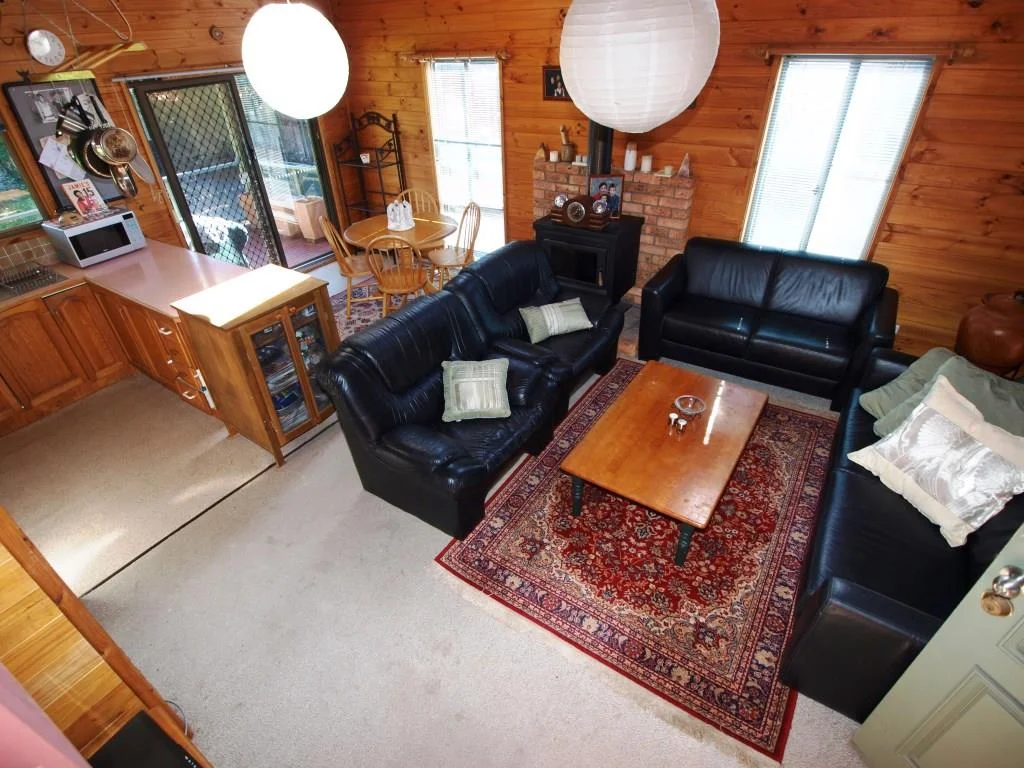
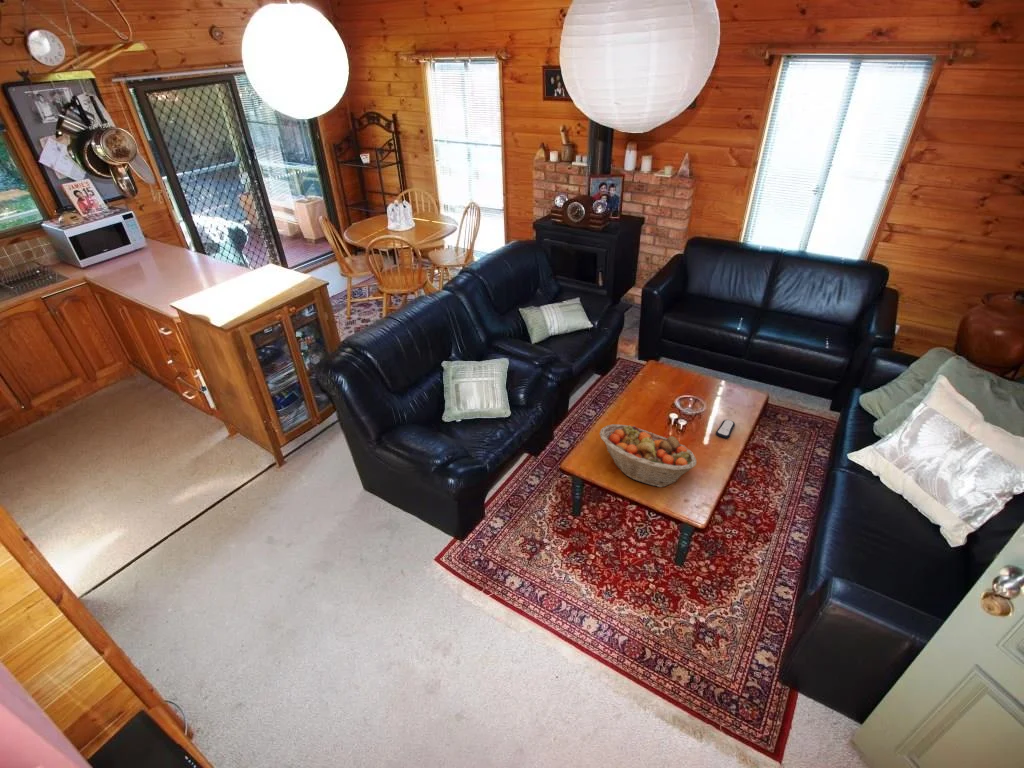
+ remote control (725, 428)
+ fruit basket (645, 451)
